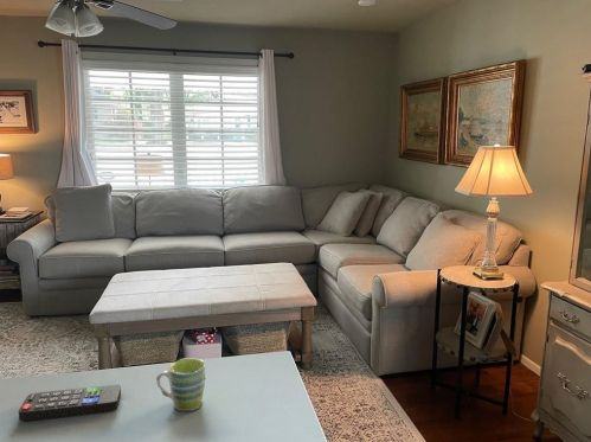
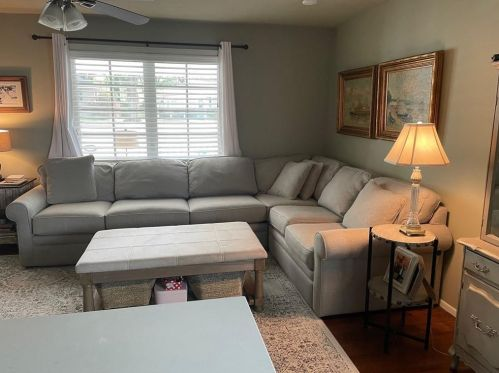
- mug (180, 384)
- remote control (72, 401)
